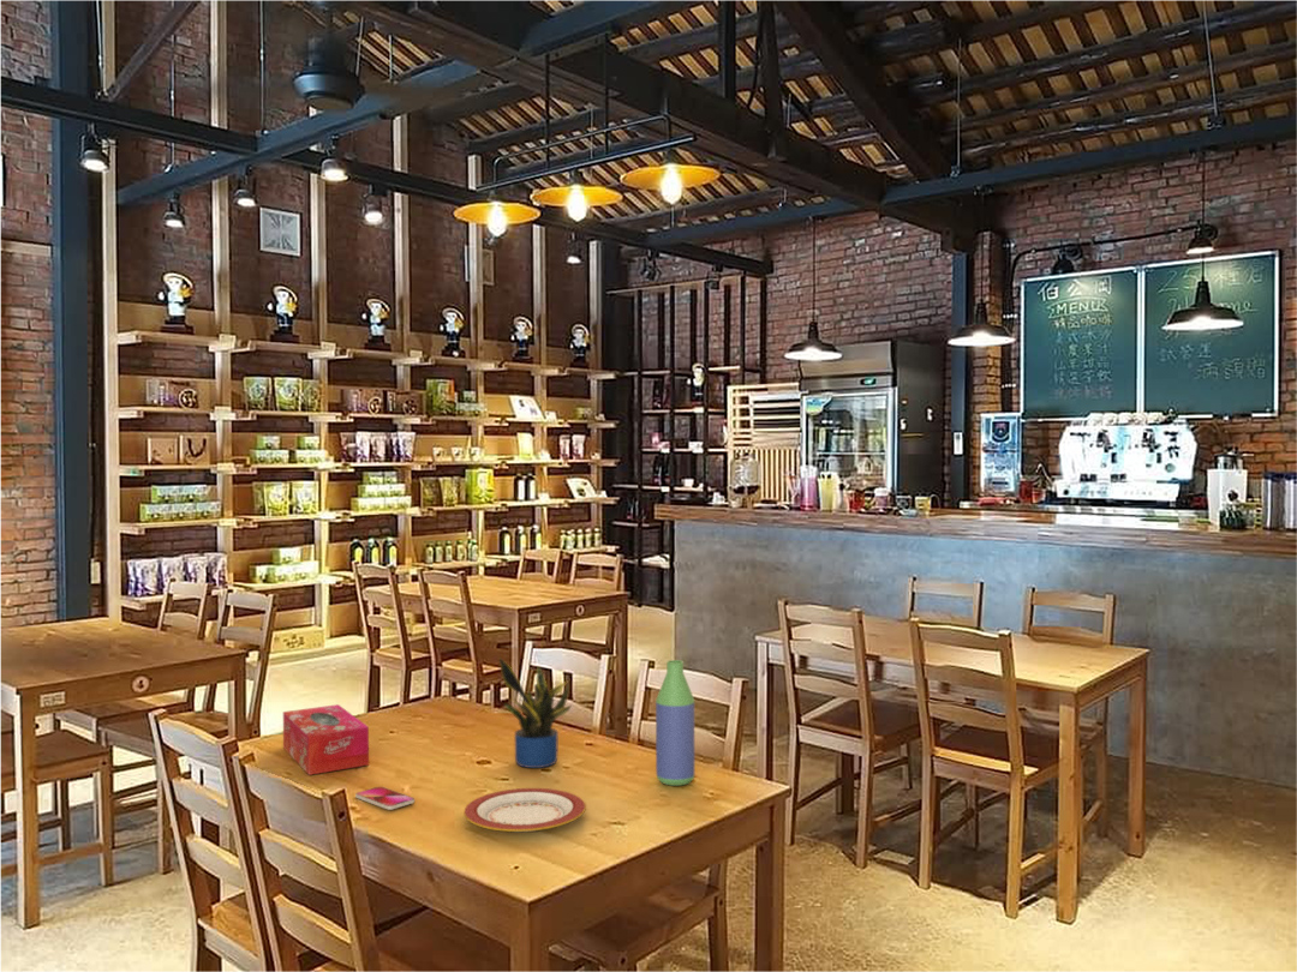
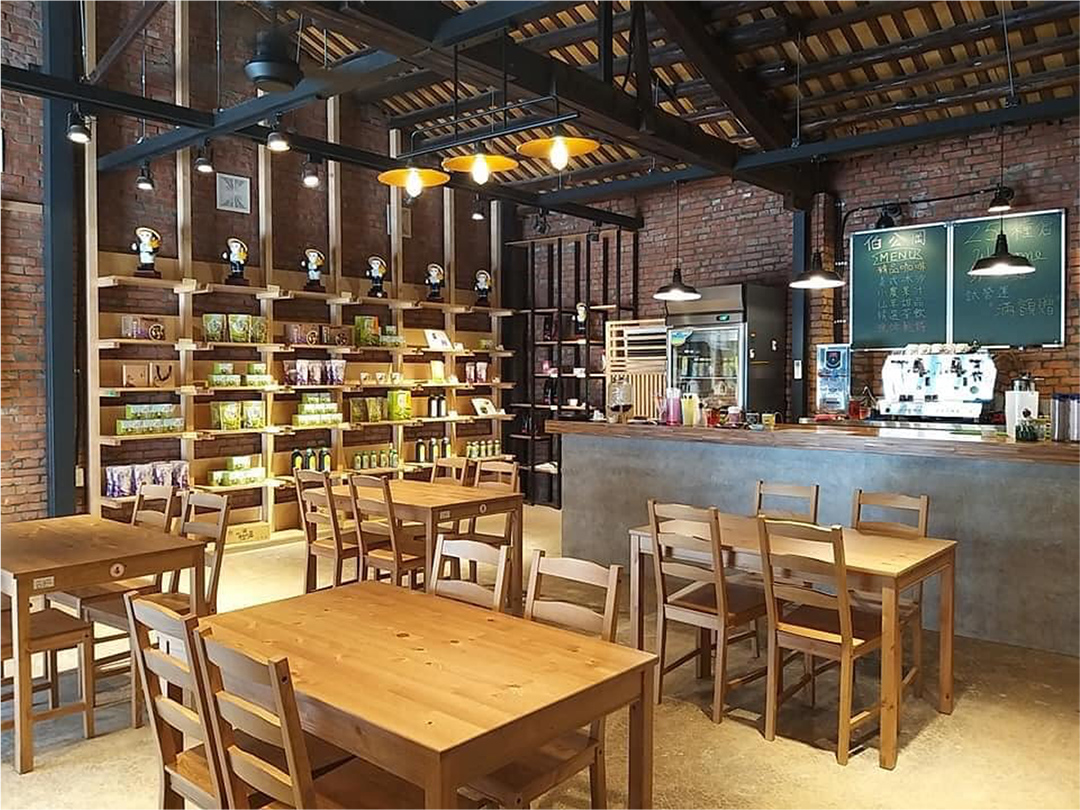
- potted plant (533, 709)
- plate (525, 812)
- smartphone (384, 797)
- bottle (675, 721)
- tissue box (324, 737)
